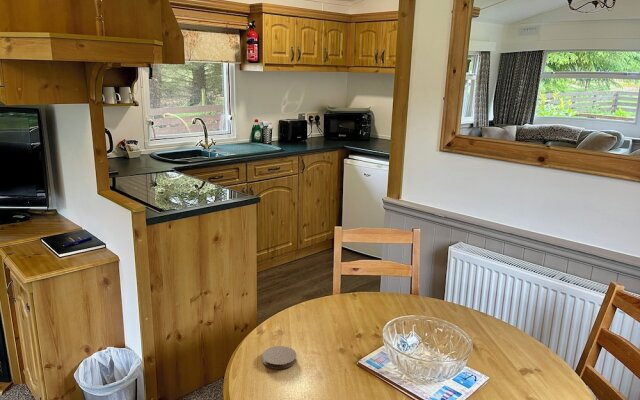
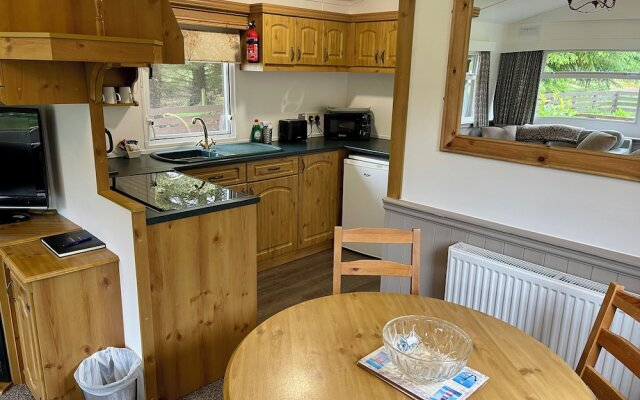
- coaster (279, 357)
